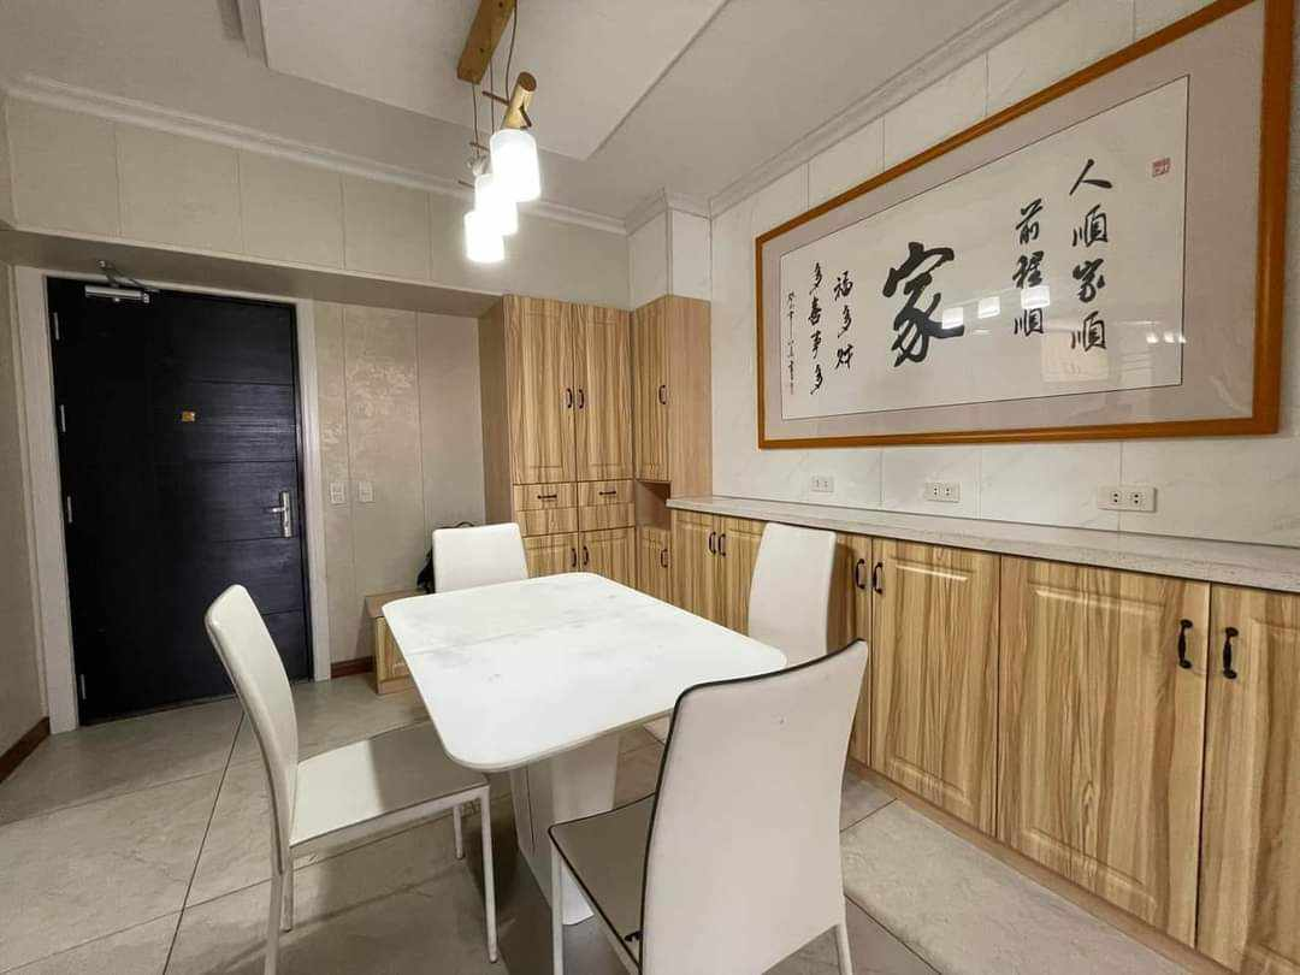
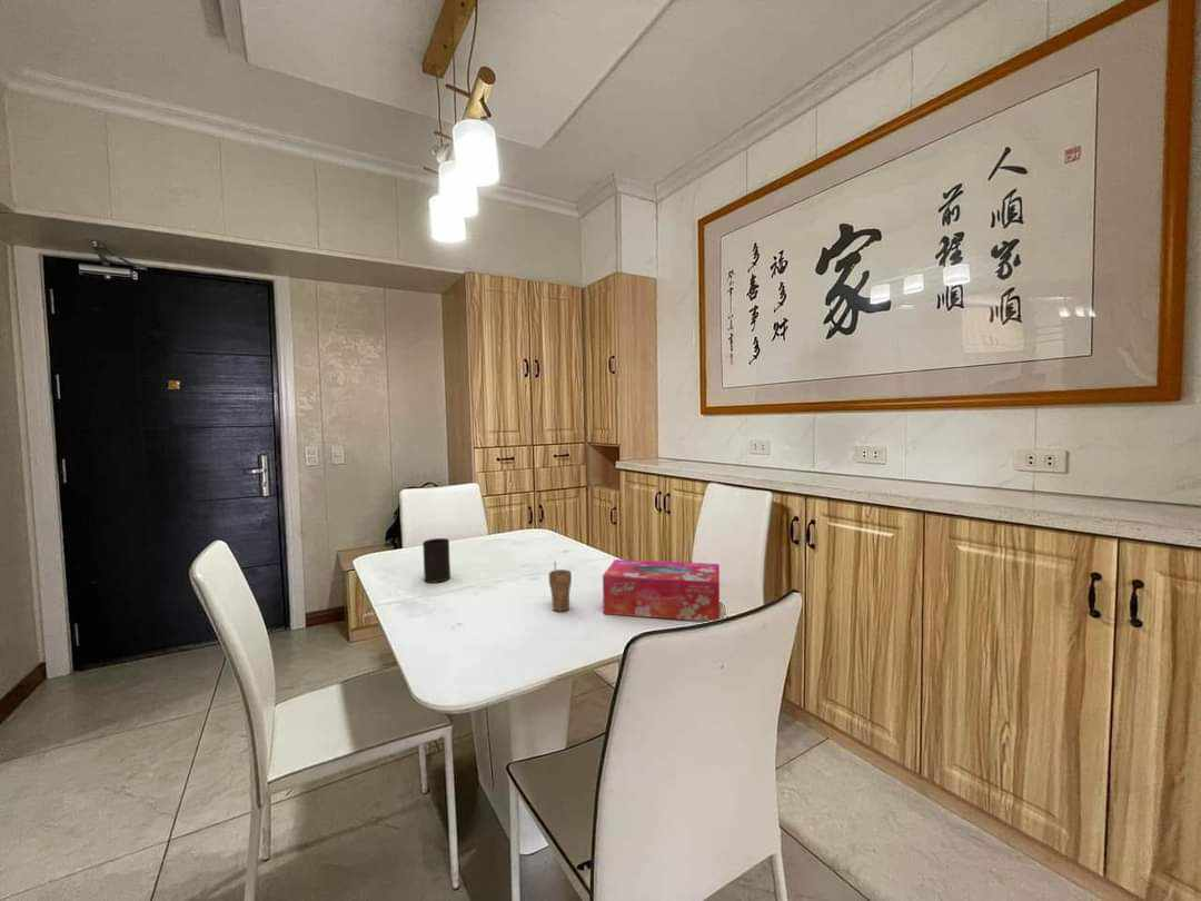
+ cup (436, 560)
+ cup (559, 585)
+ tissue box (663, 587)
